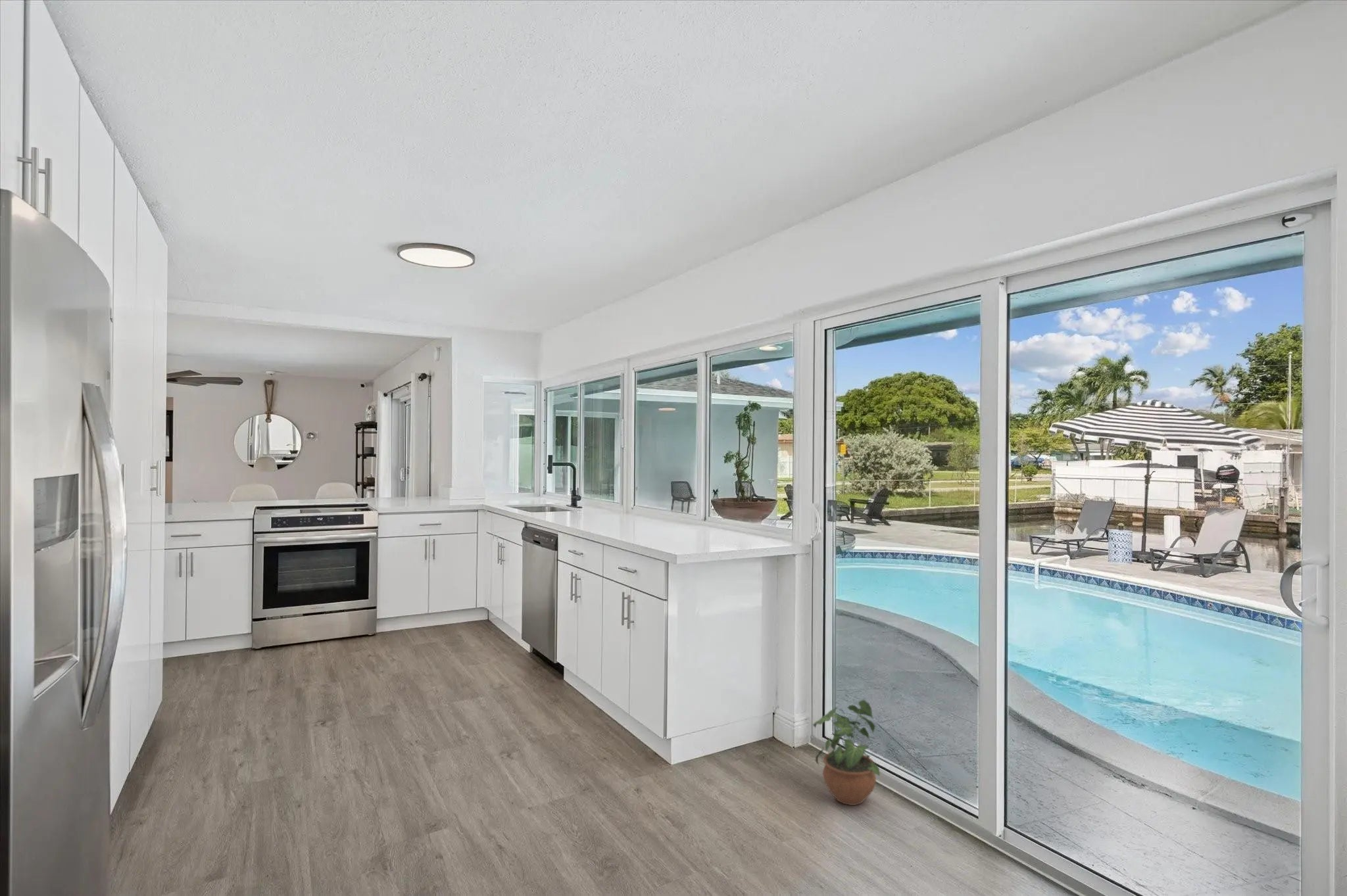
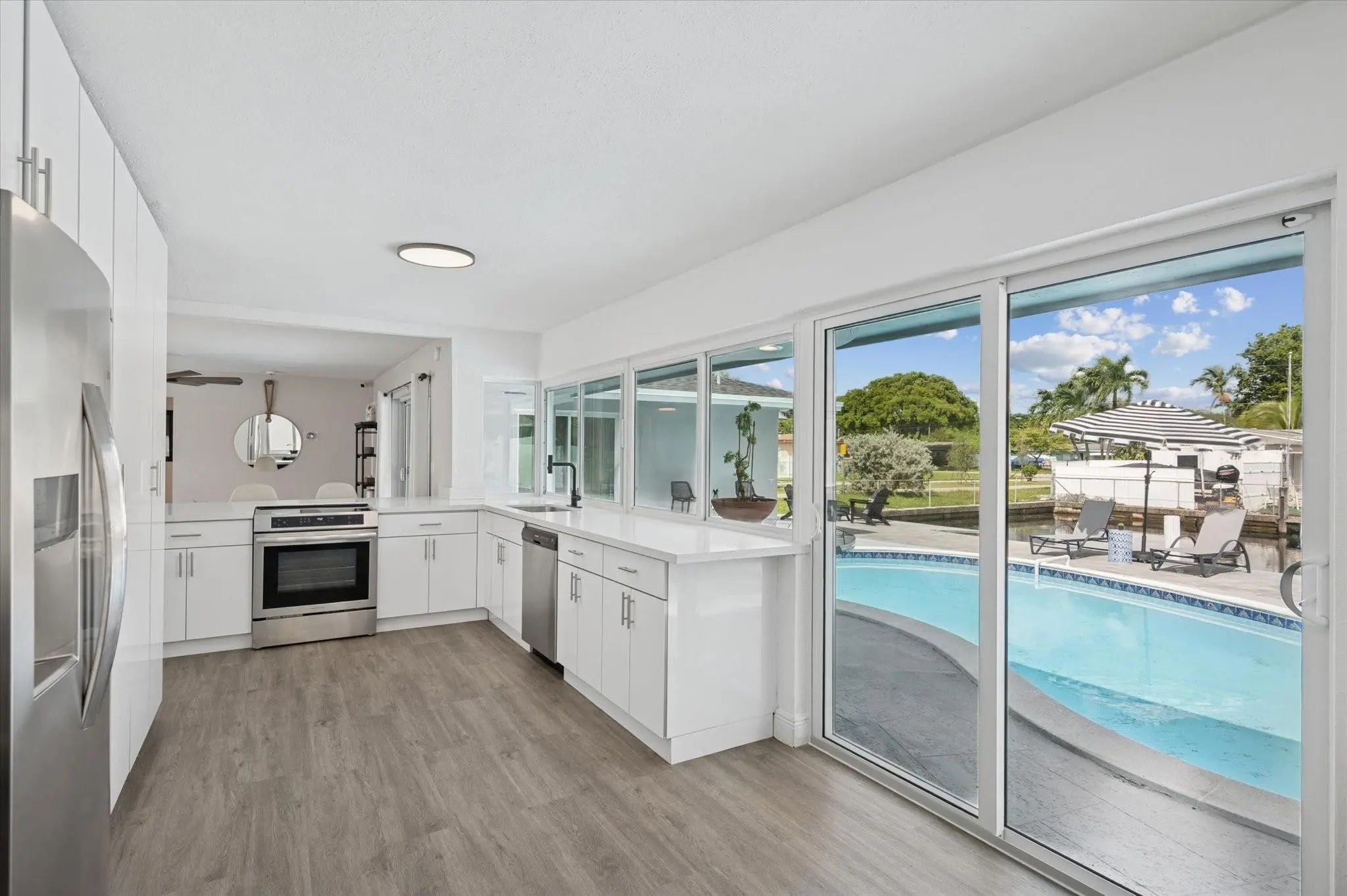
- potted plant (852, 748)
